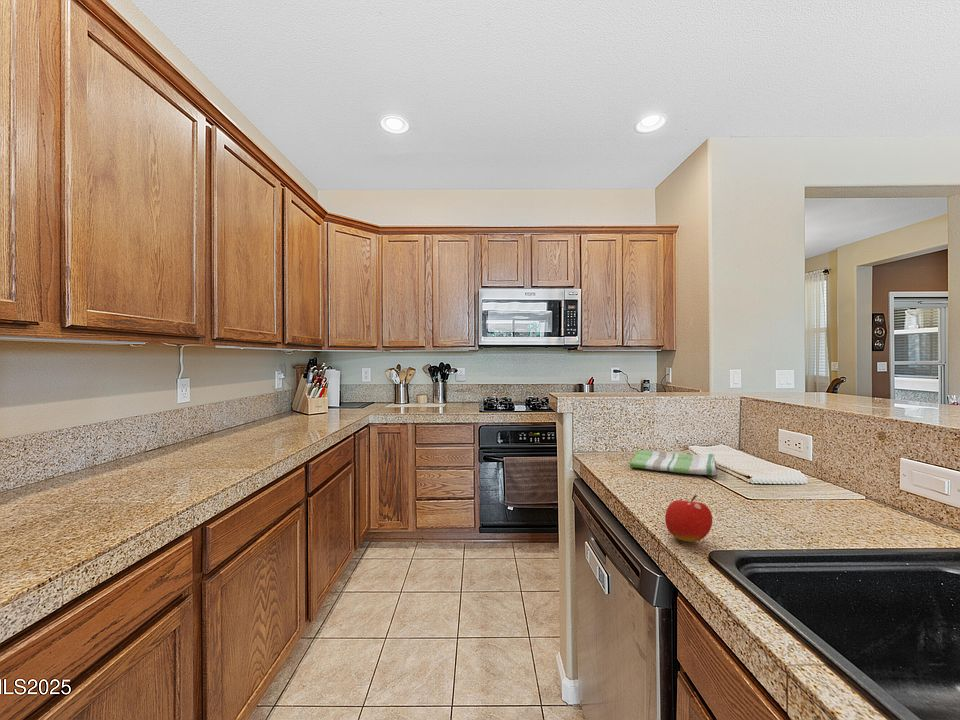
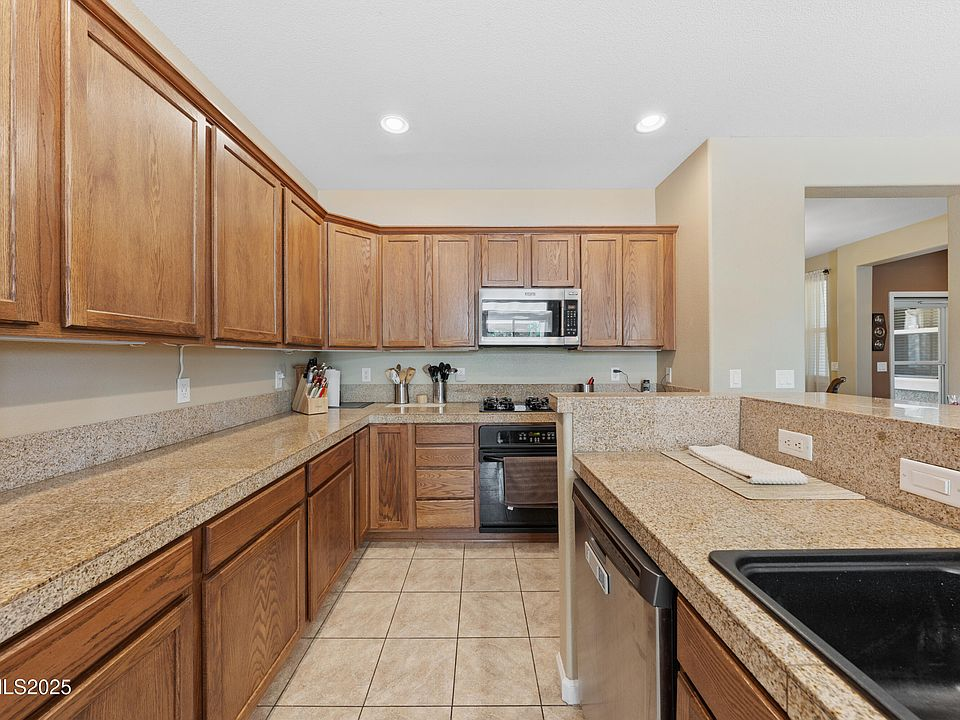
- dish towel (673, 460)
- fruit (687, 518)
